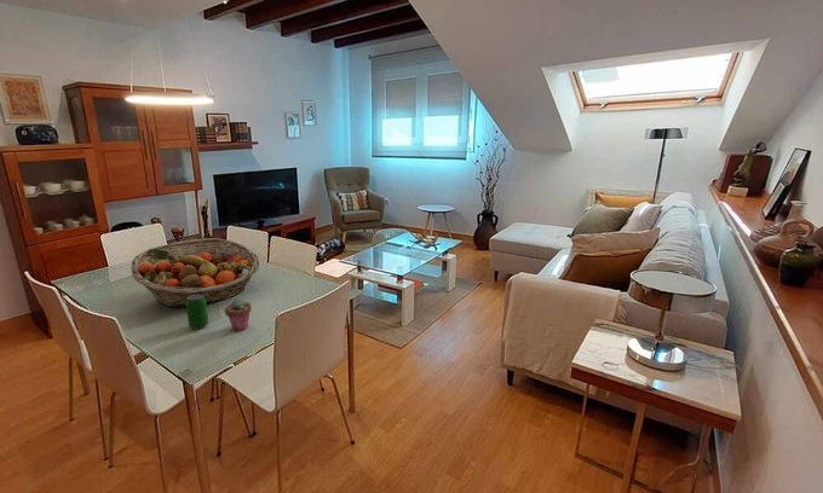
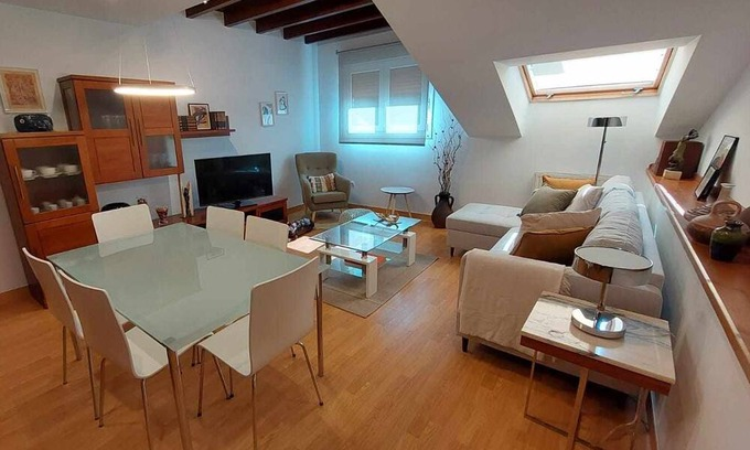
- beverage can (196, 312)
- fruit basket (200, 271)
- potted succulent (238, 312)
